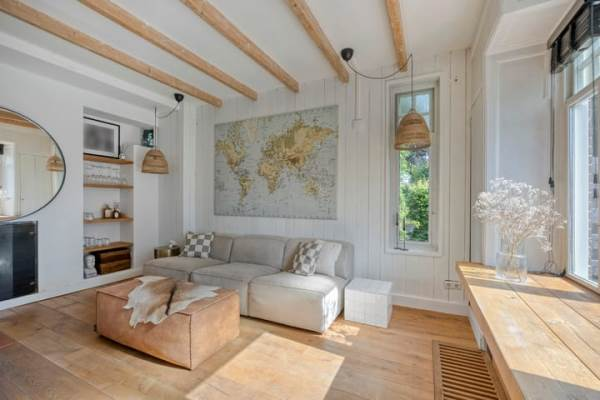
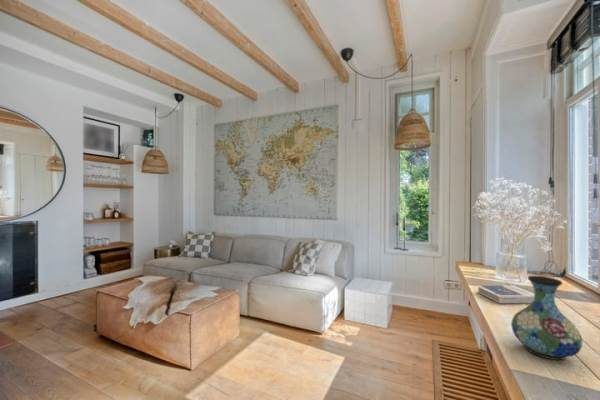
+ hardback book (508, 293)
+ vase (544, 315)
